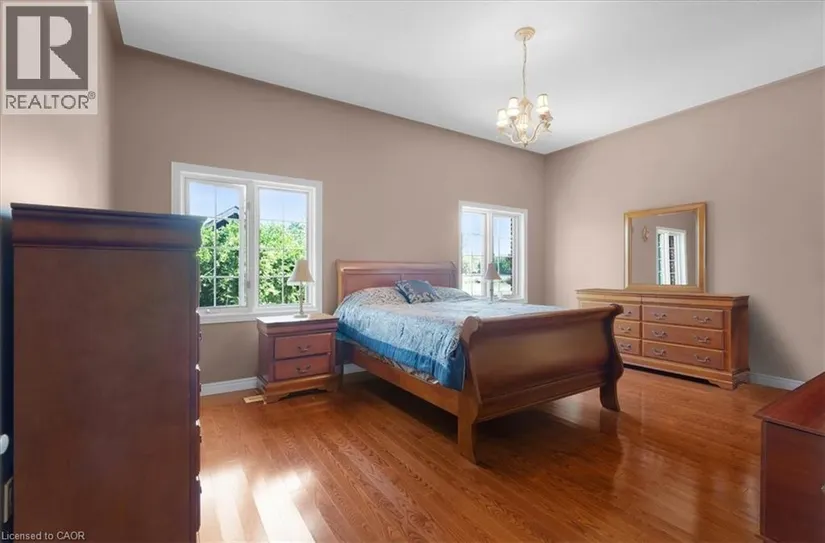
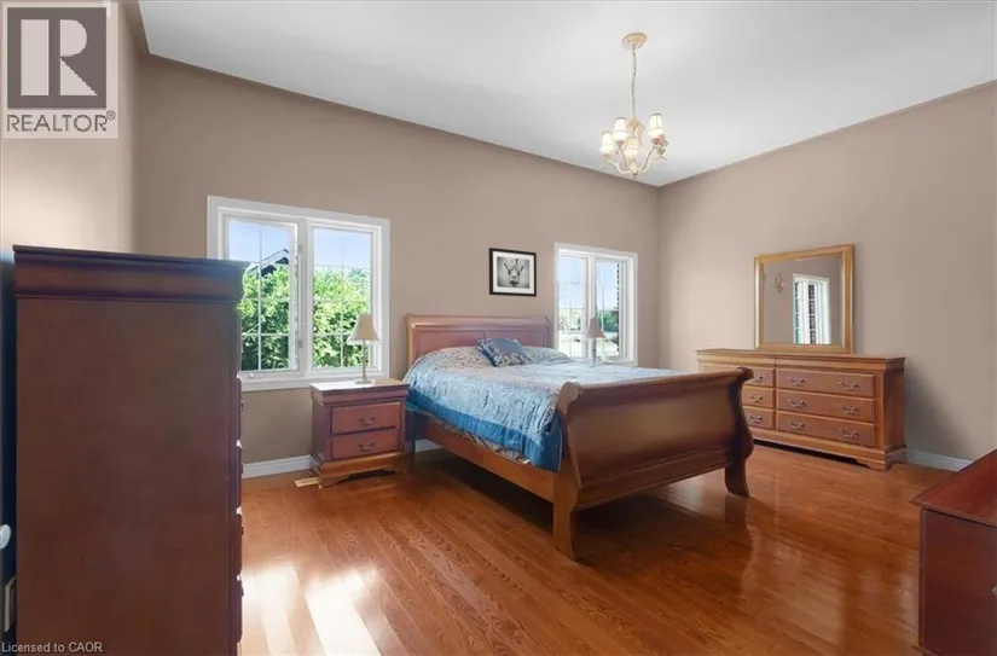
+ wall art (512, 273)
